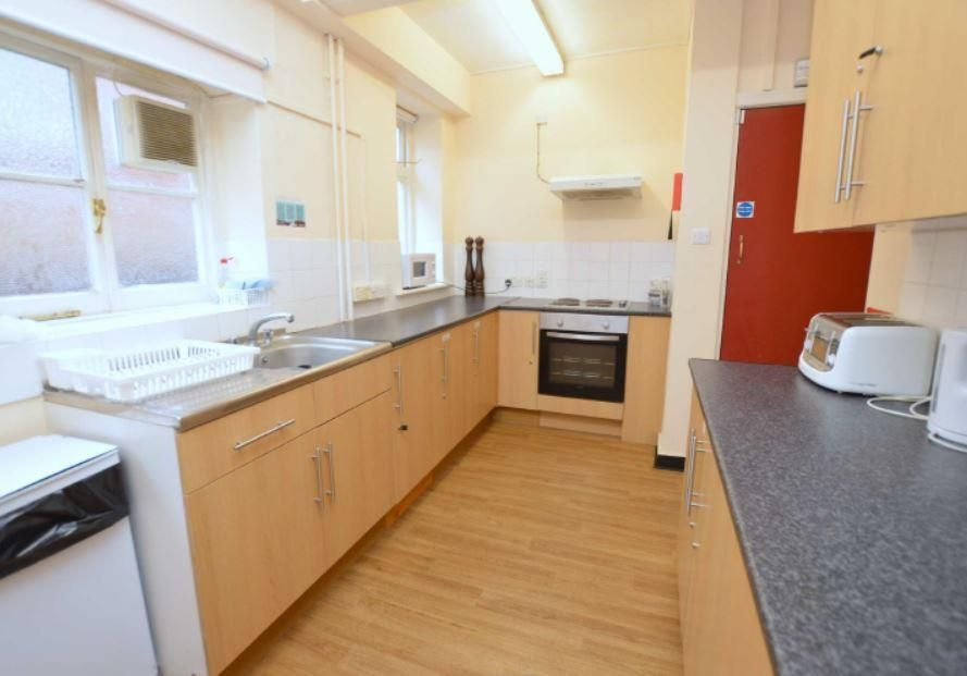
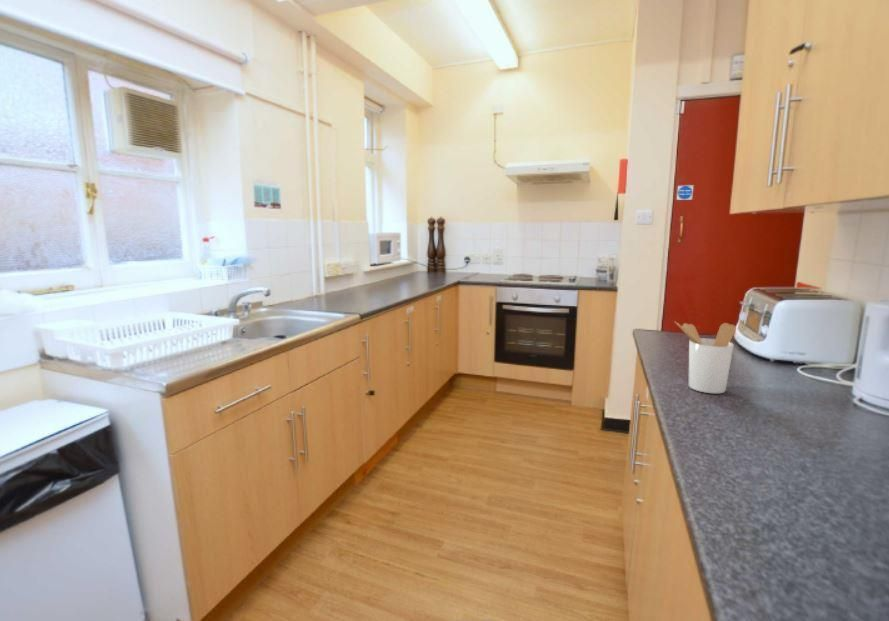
+ utensil holder (700, 354)
